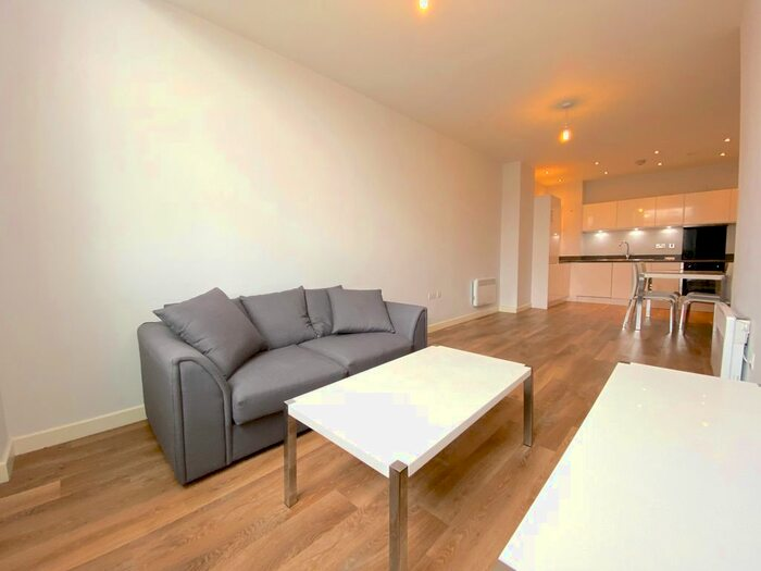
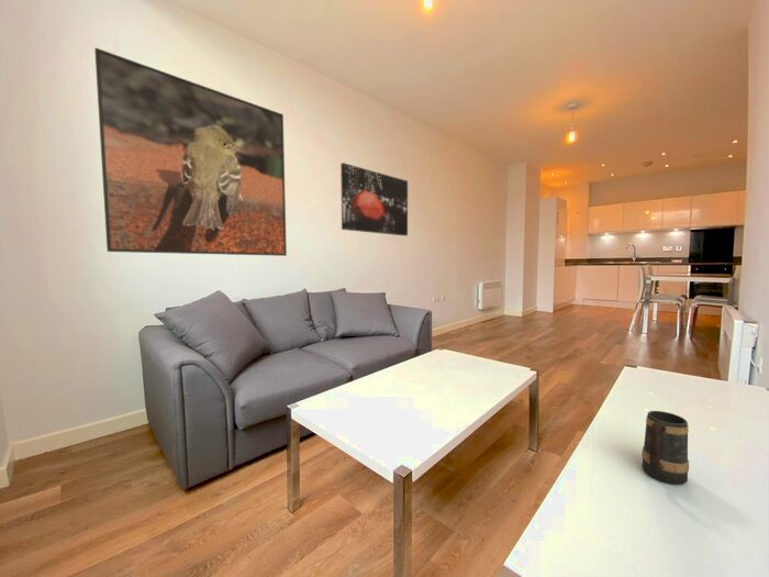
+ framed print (209, 171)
+ wall art (377, 202)
+ mug (662, 446)
